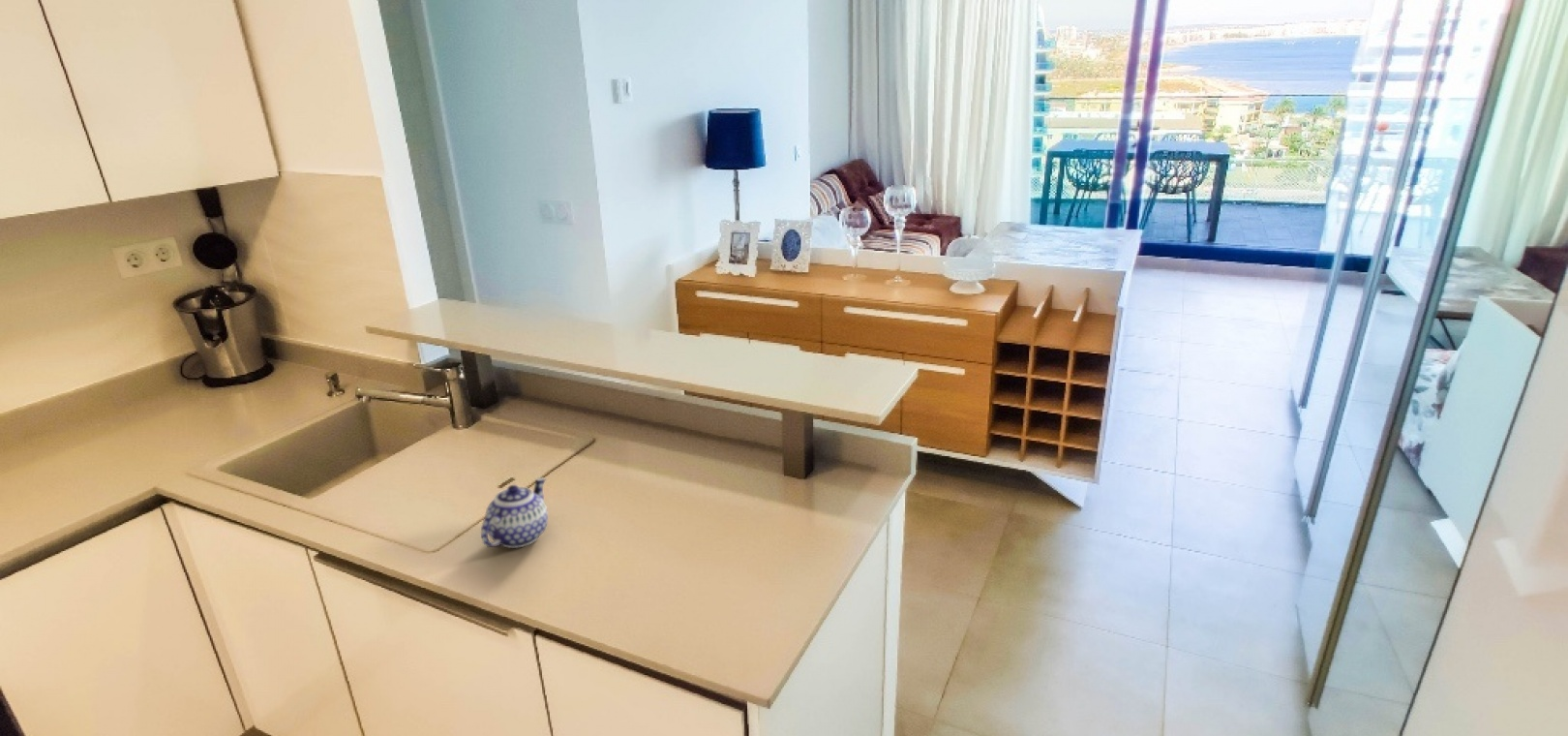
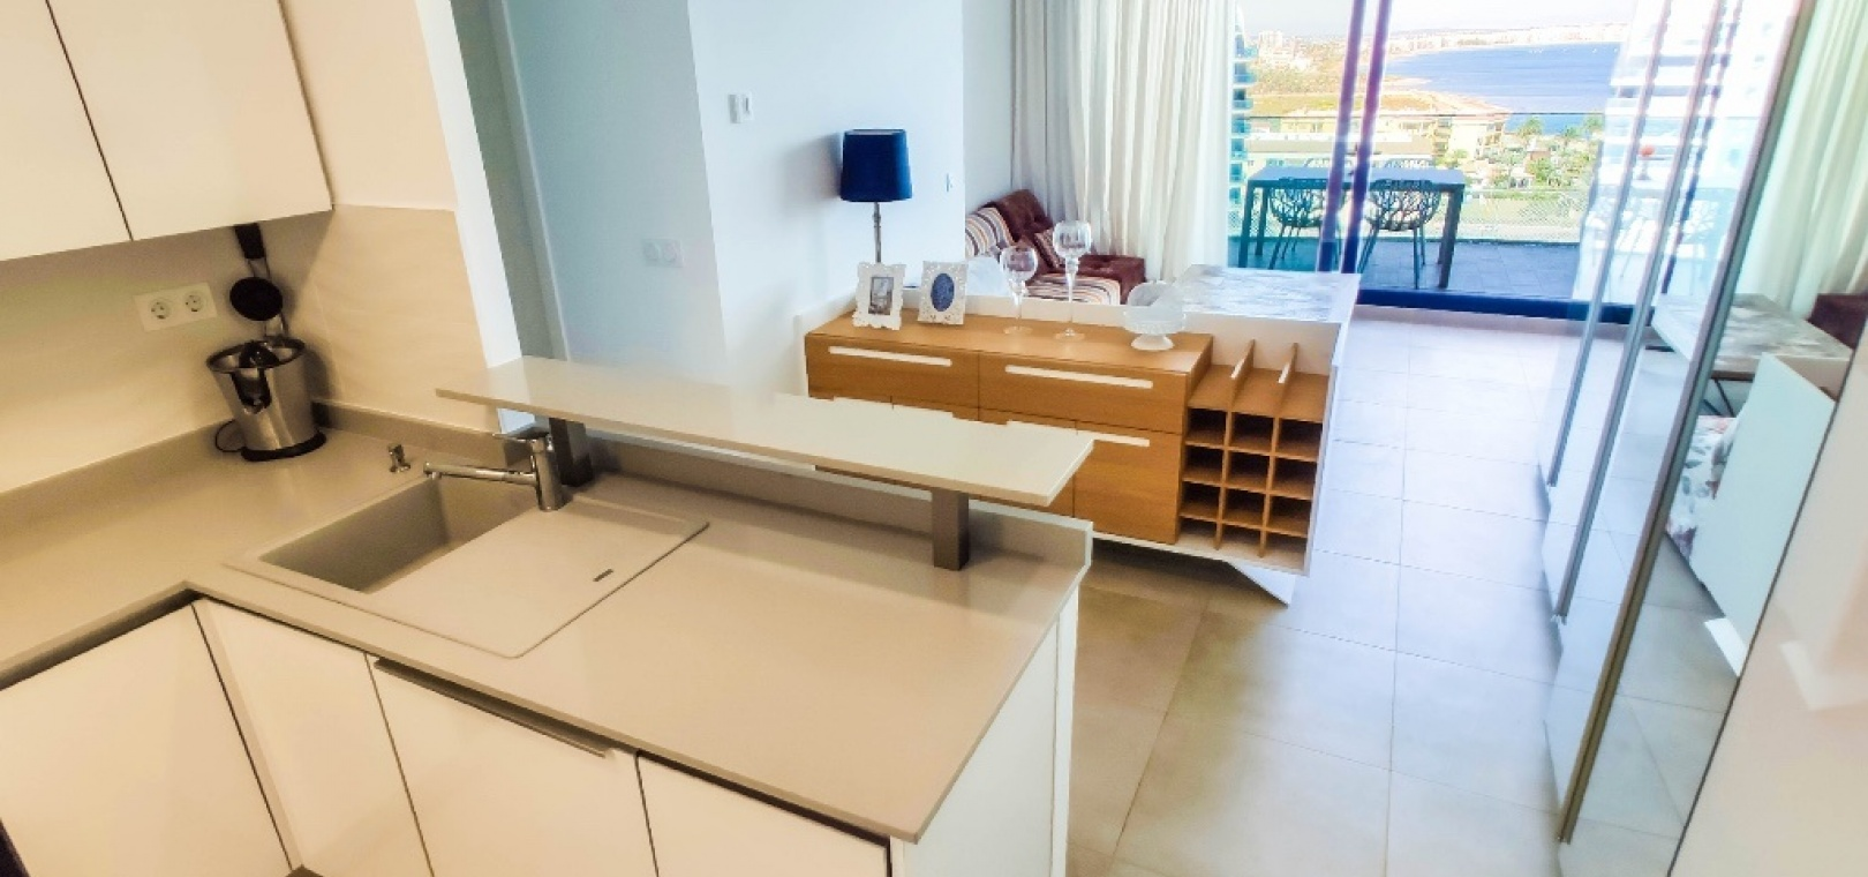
- teapot (515, 512)
